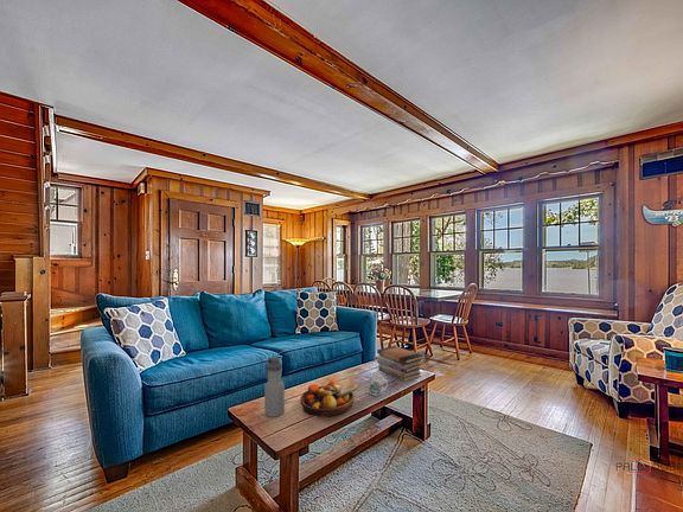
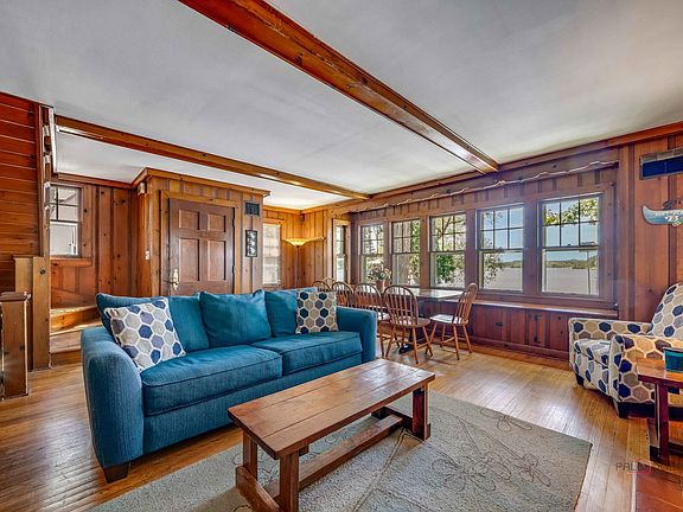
- fruit bowl (327, 393)
- book stack (398, 361)
- water bottle (274, 385)
- mug (377, 383)
